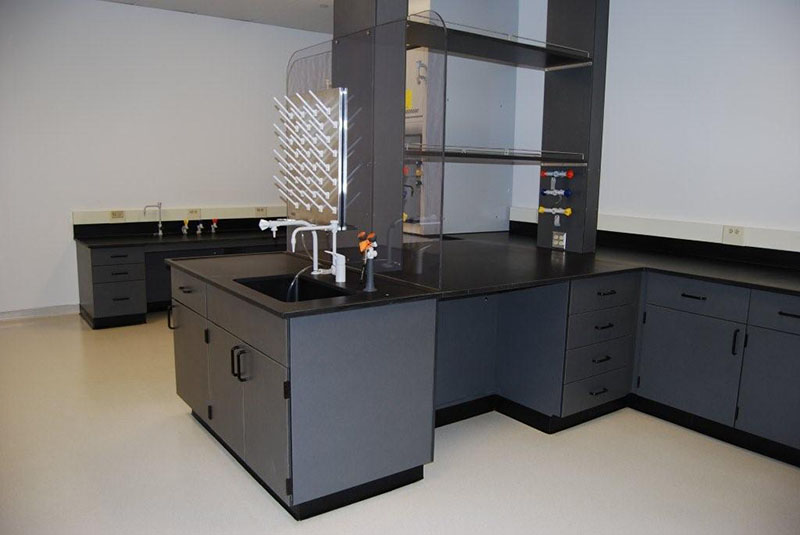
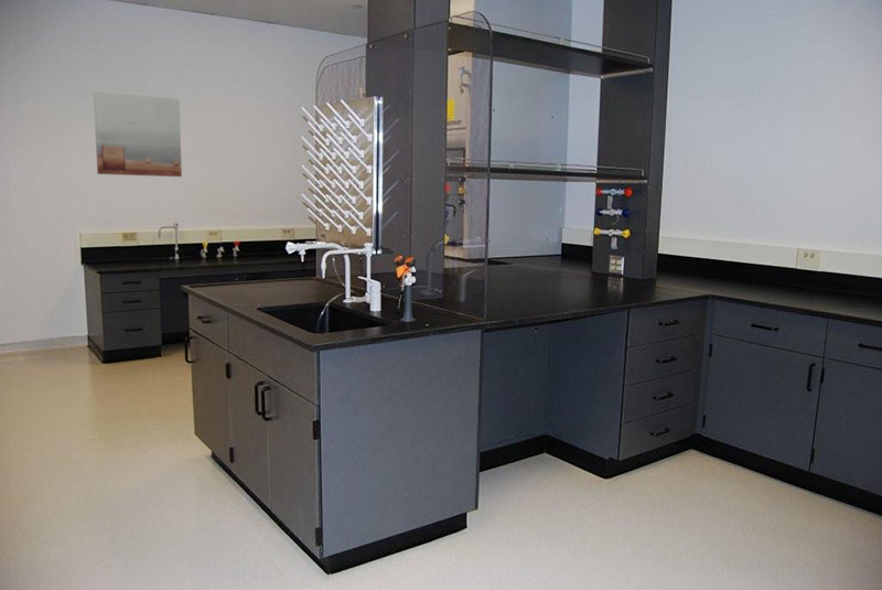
+ wall art (139, 136)
